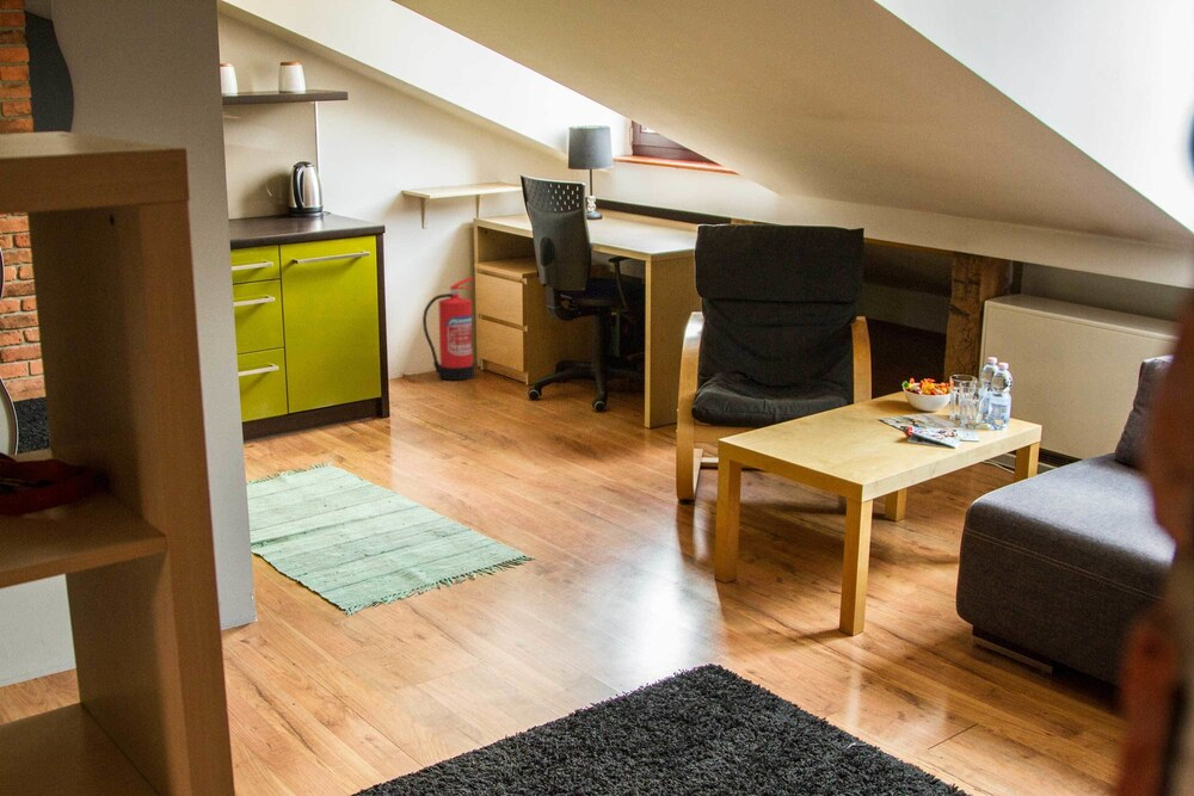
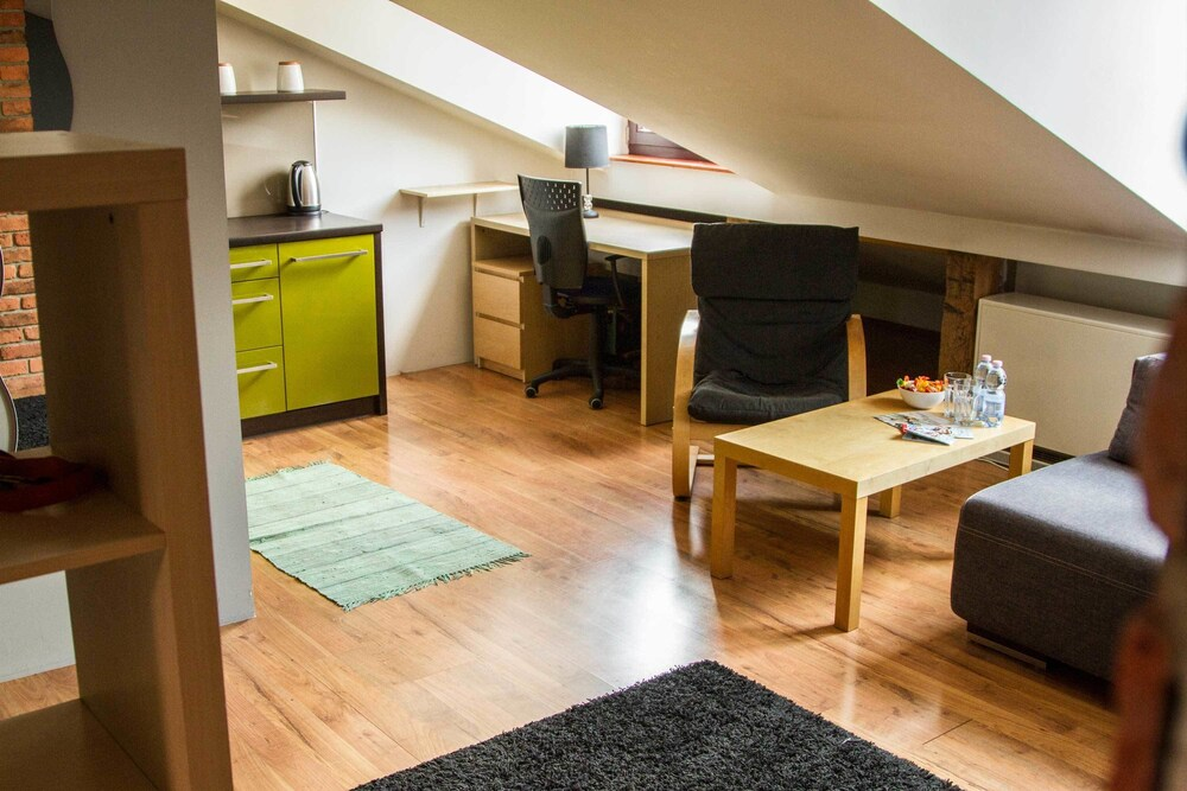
- fire extinguisher (448, 328)
